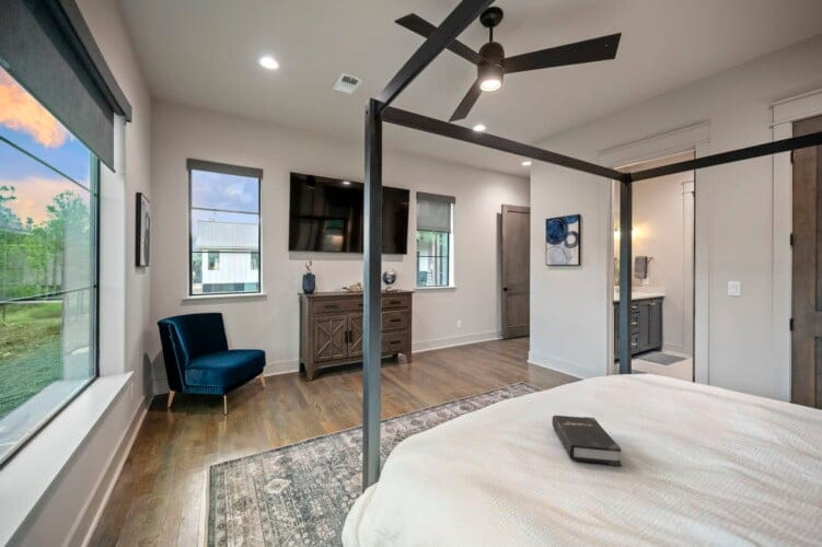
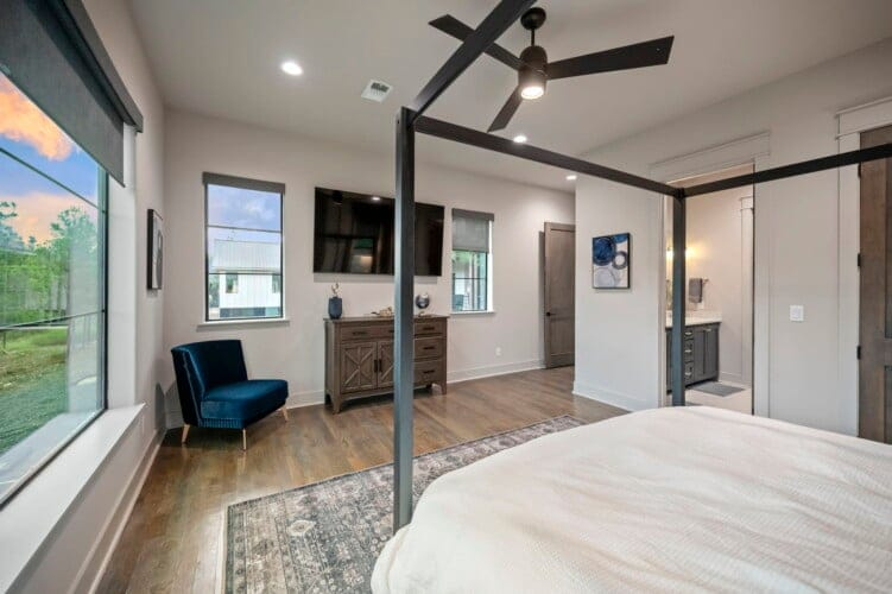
- hardback book (582, 437)
